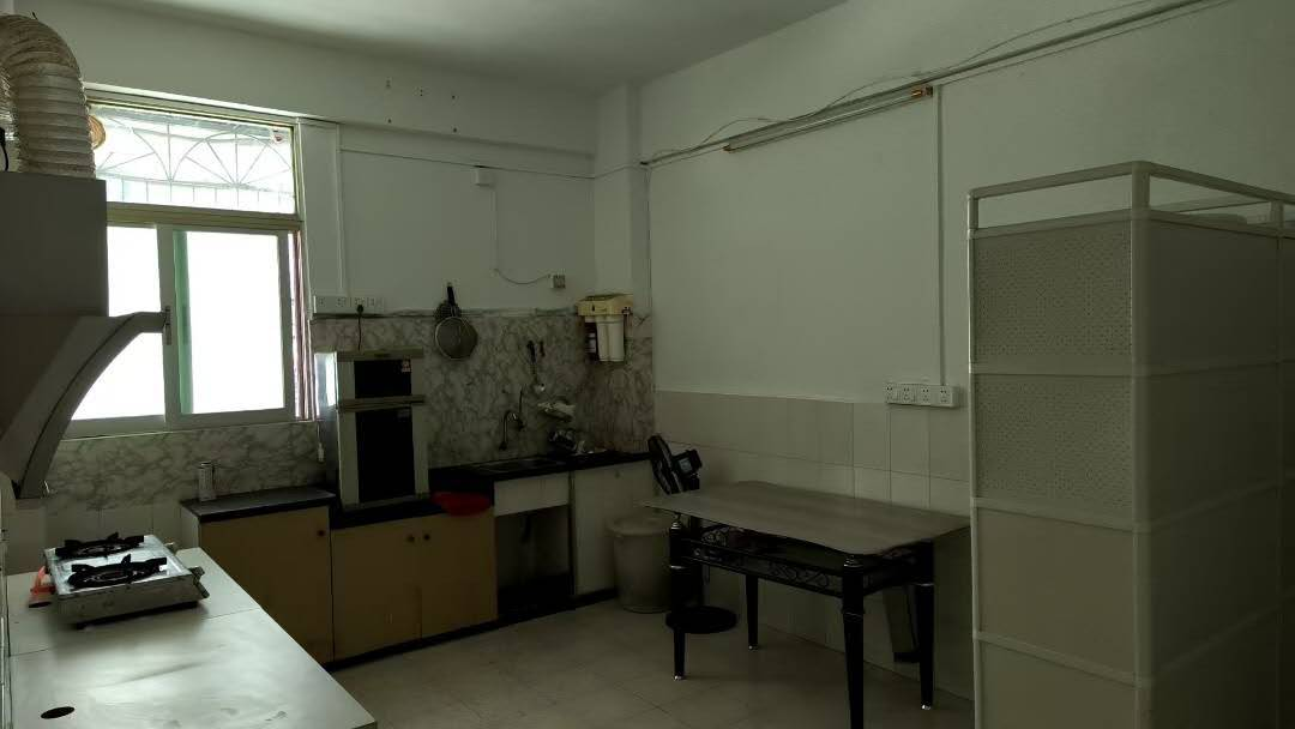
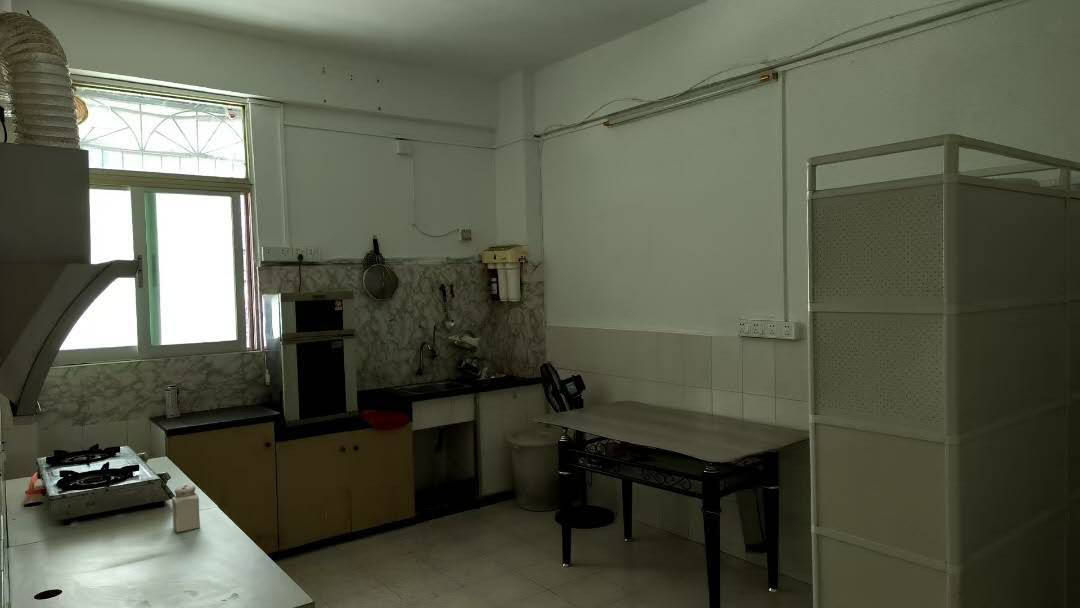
+ salt shaker (185, 506)
